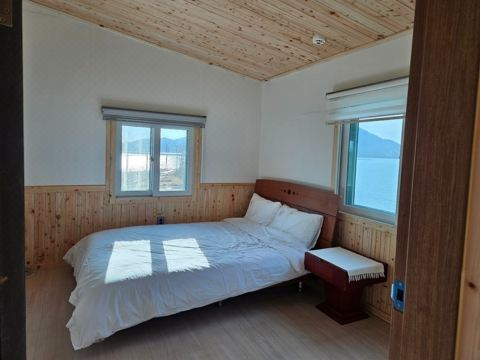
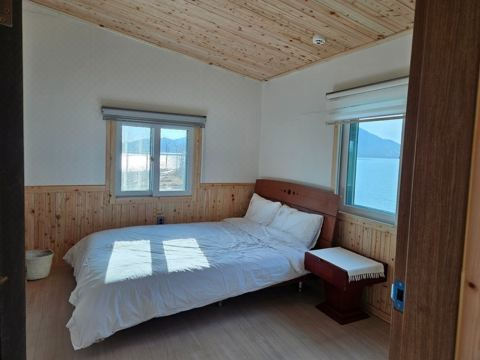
+ basket (35, 263)
